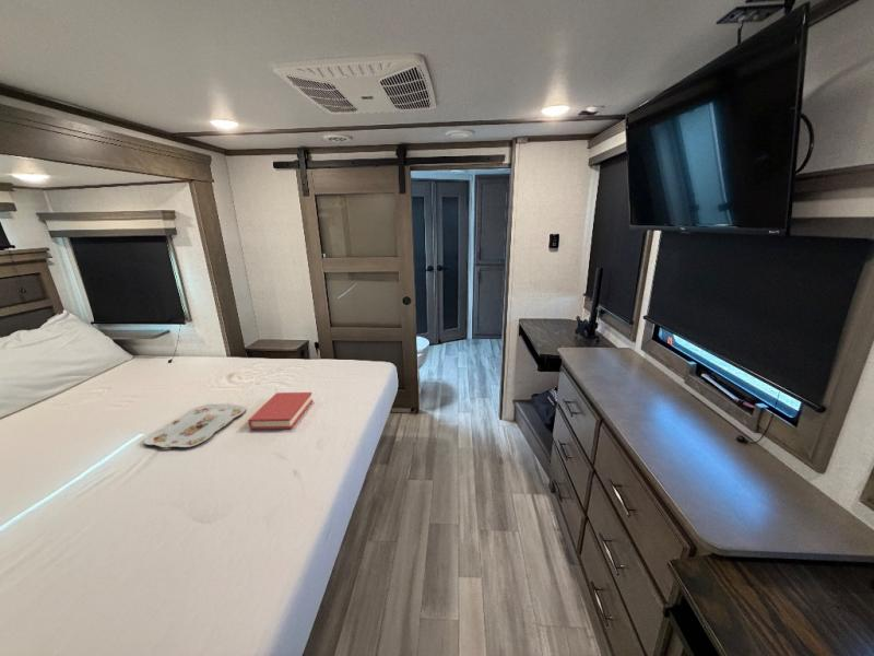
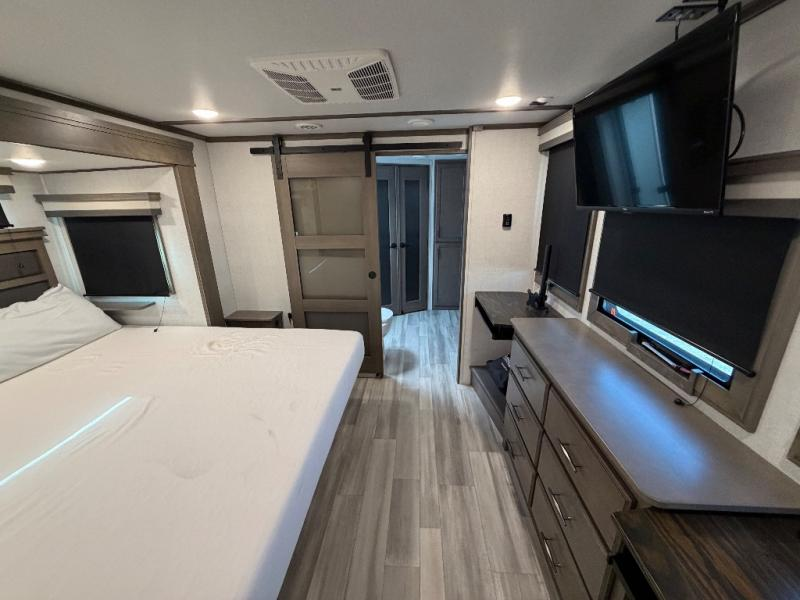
- hardback book (283, 409)
- serving tray (199, 423)
